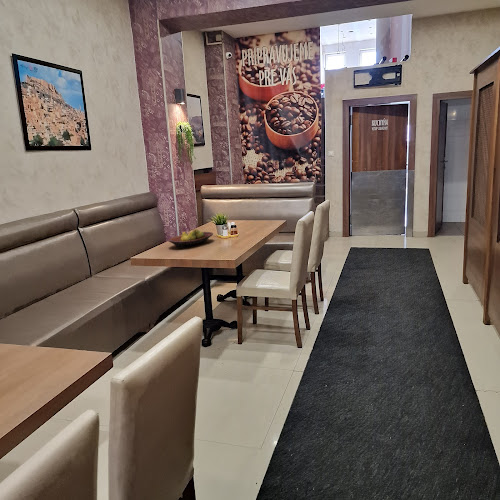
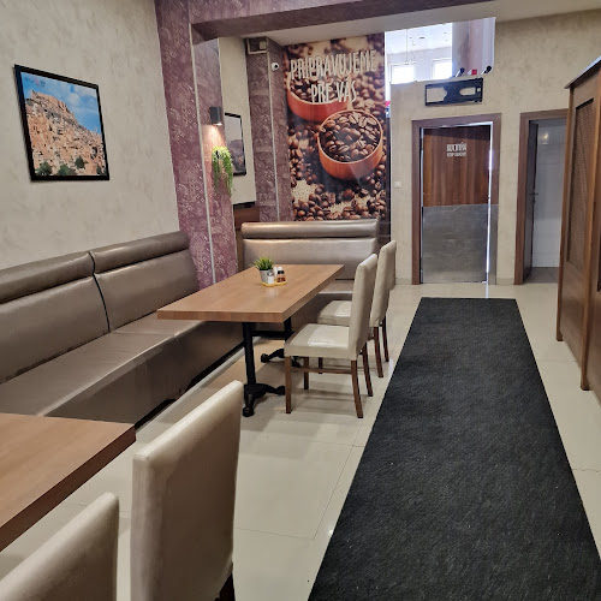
- fruit bowl (190, 237)
